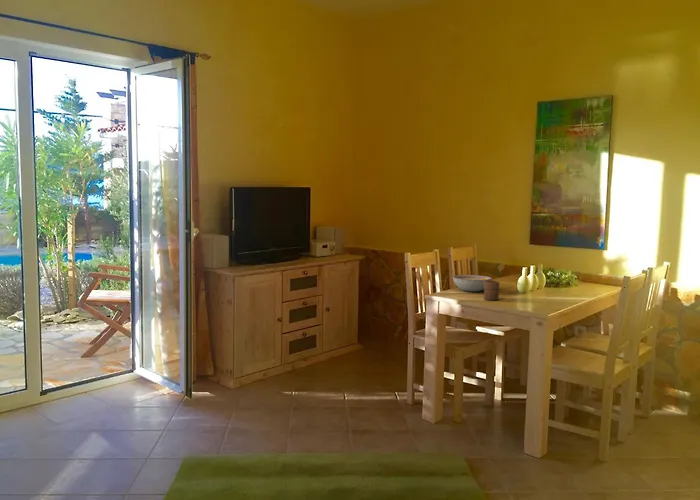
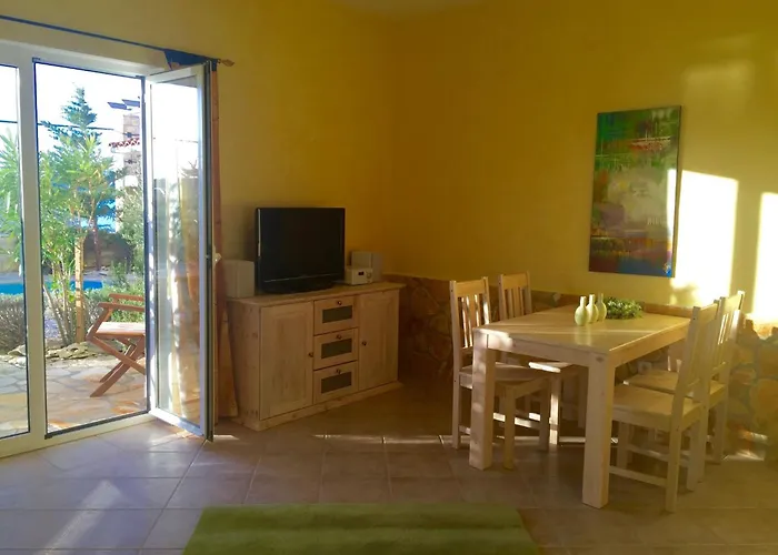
- bowl (471, 283)
- cup (491, 290)
